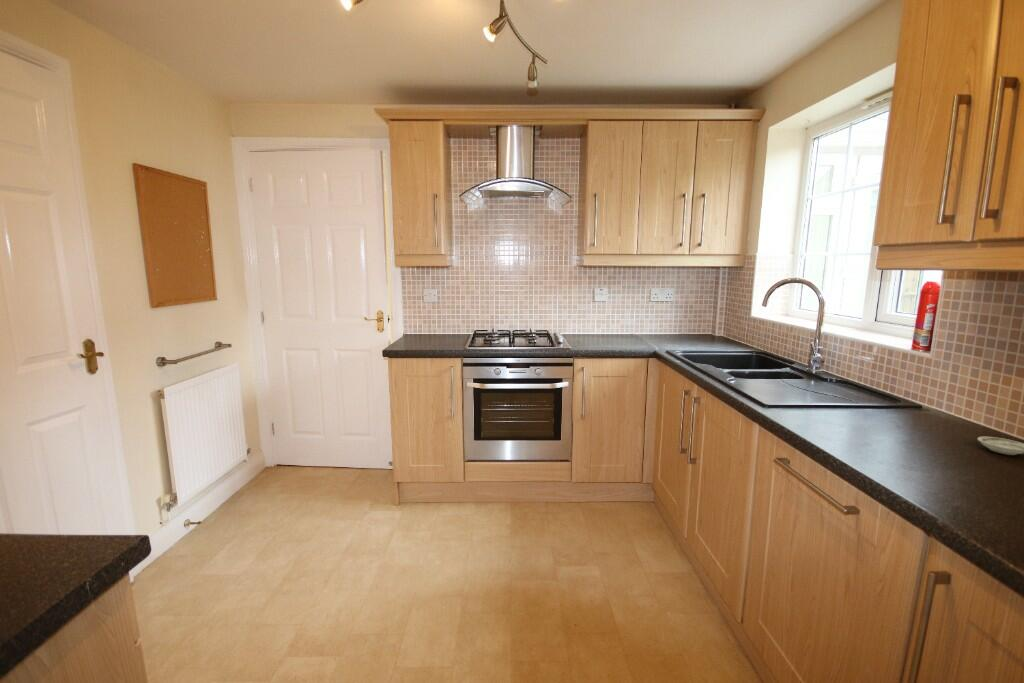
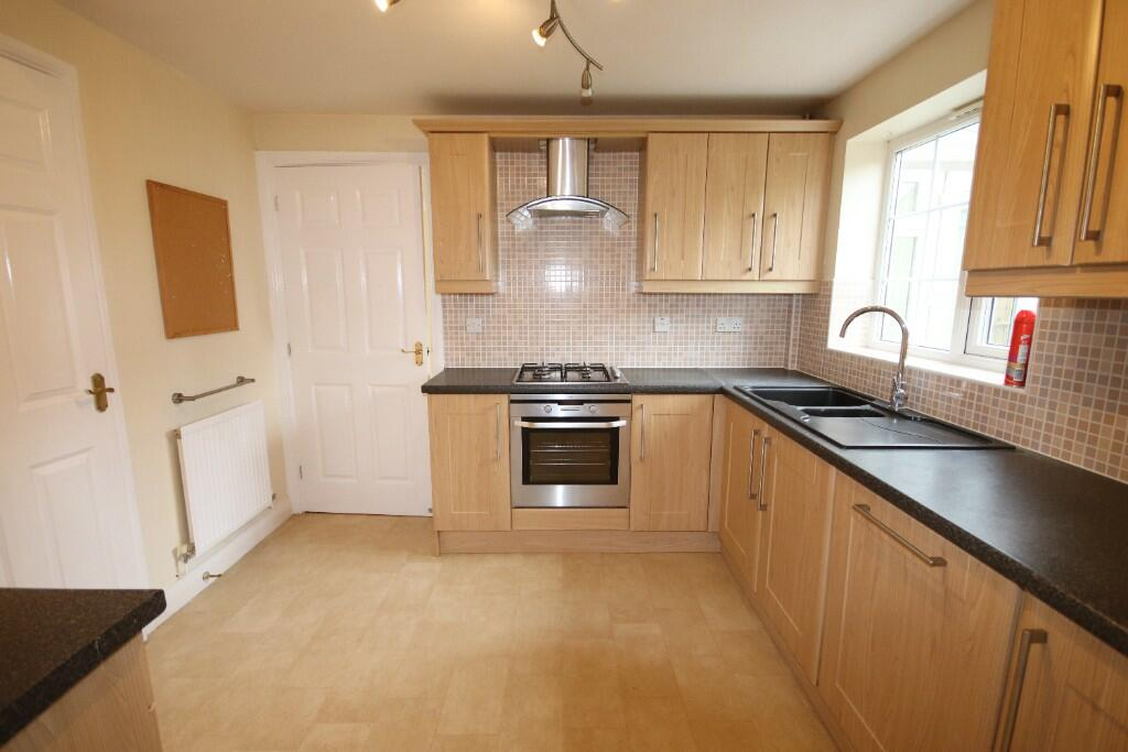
- saucer (1003, 446)
